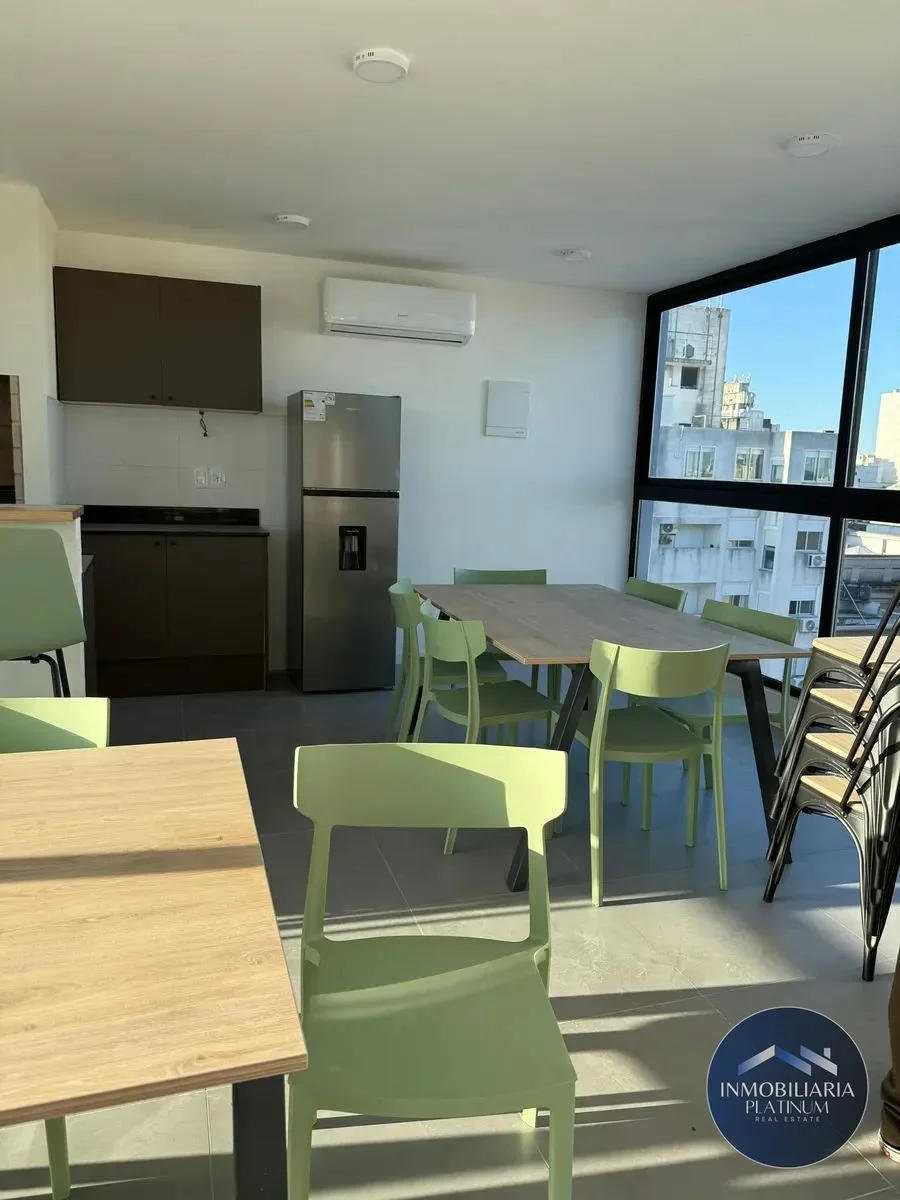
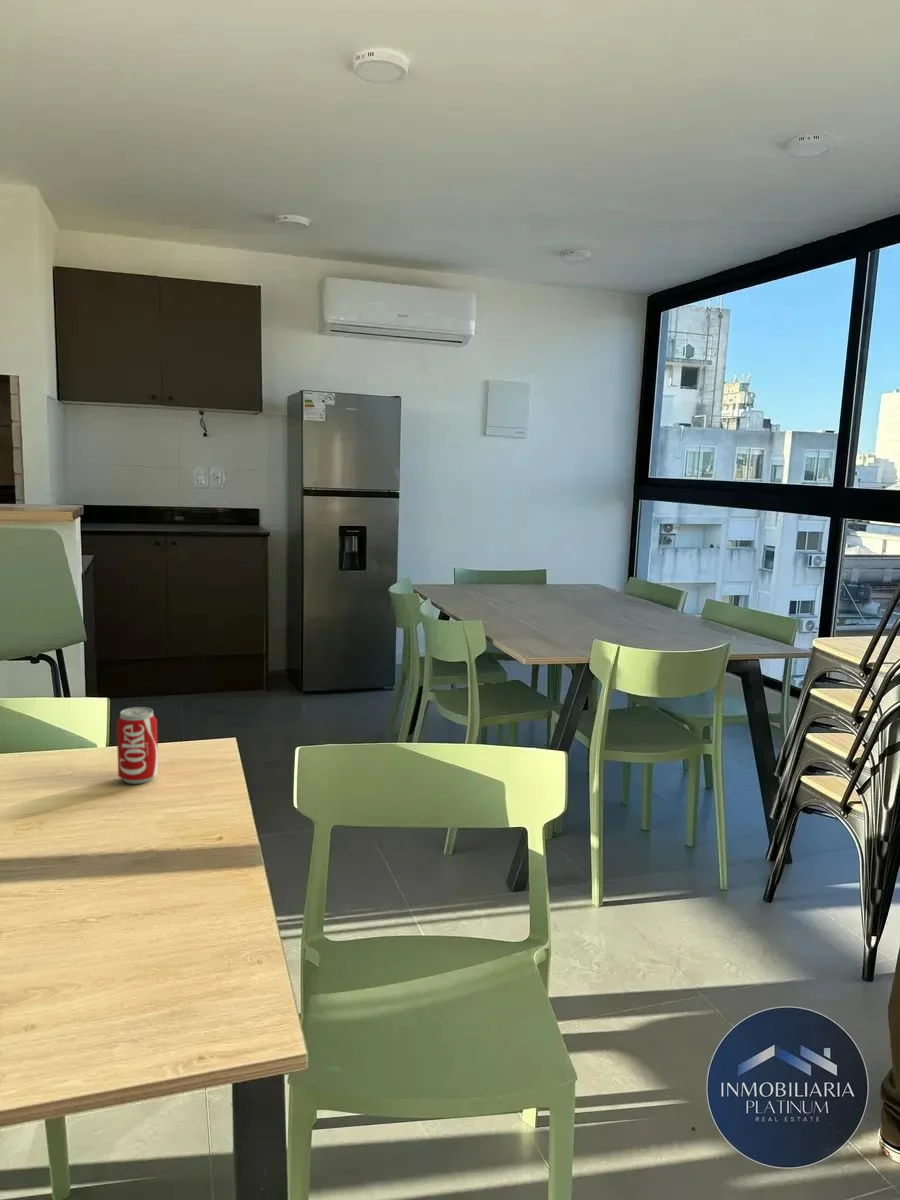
+ beverage can (137, 745)
